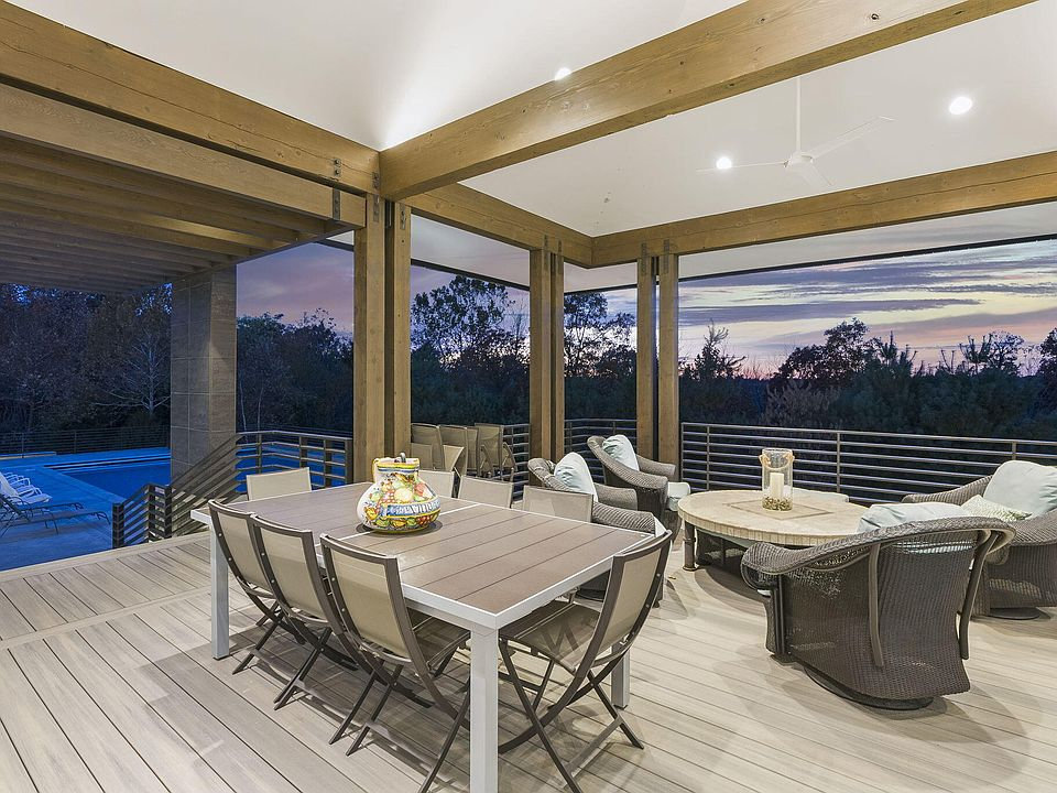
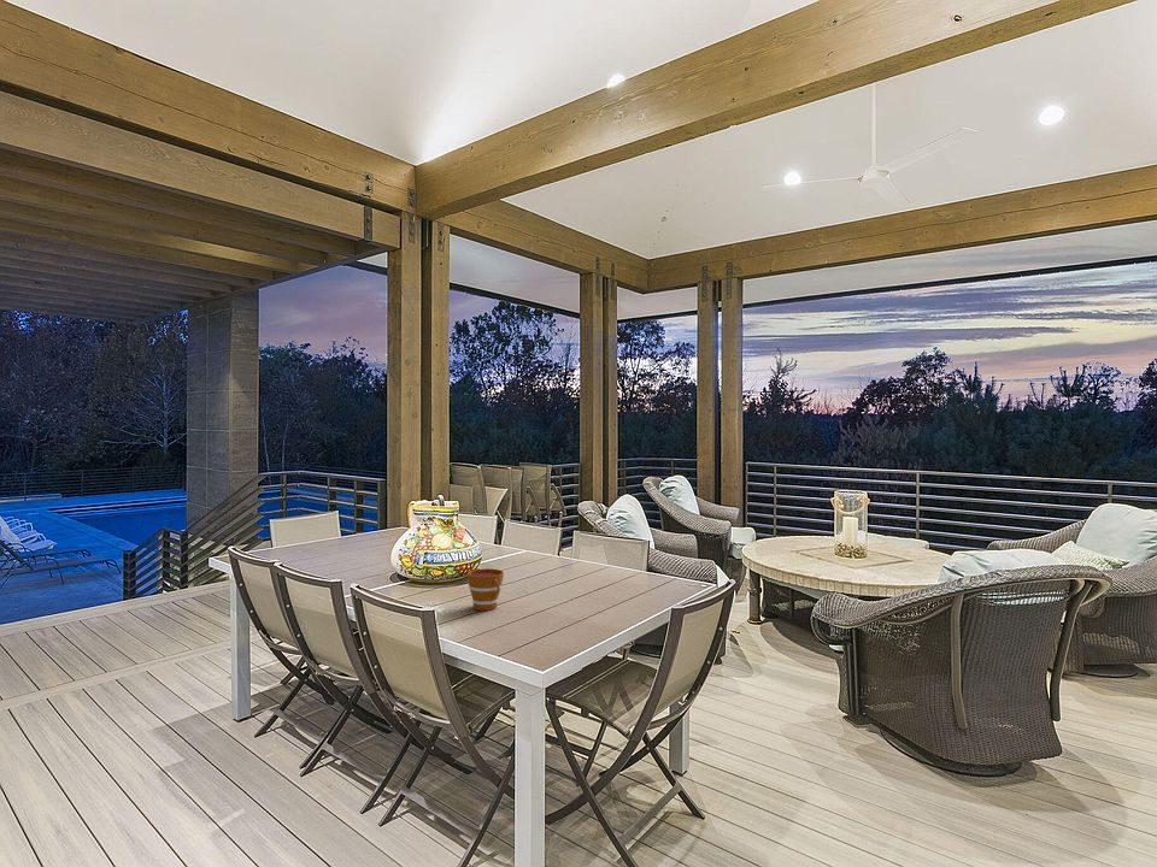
+ cup (487, 590)
